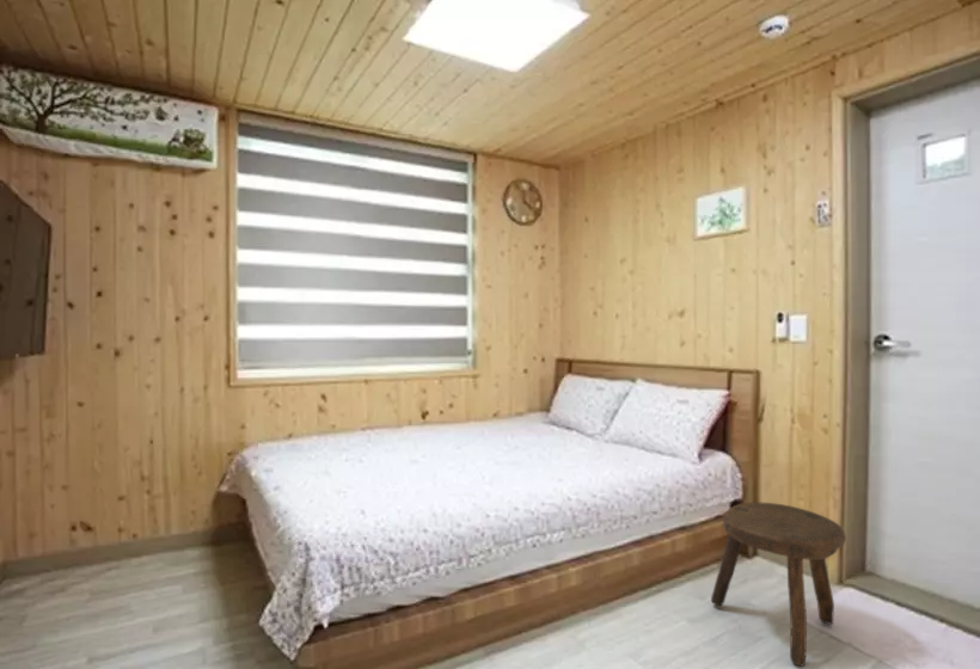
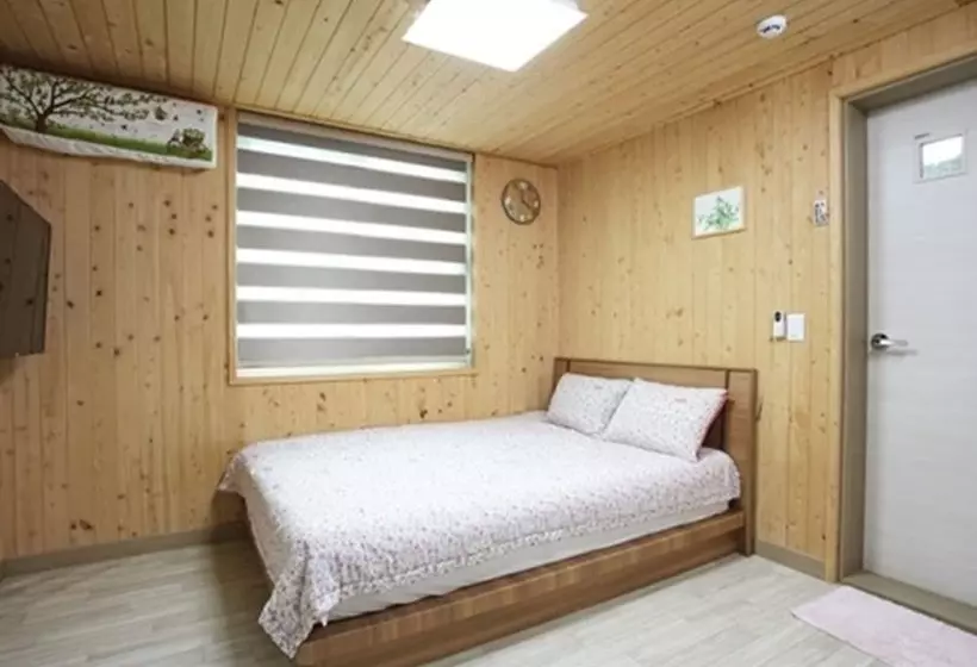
- stool (788, 571)
